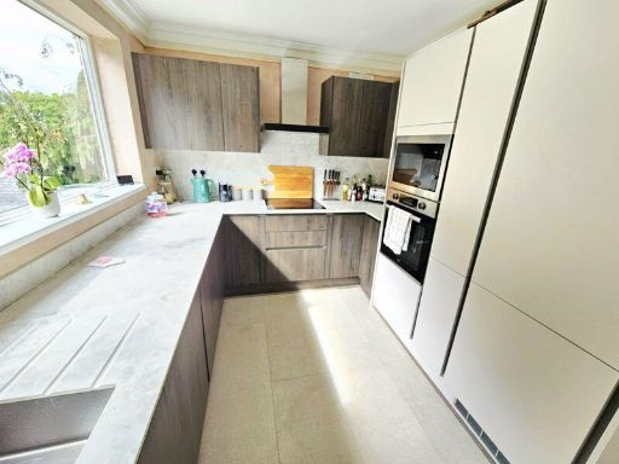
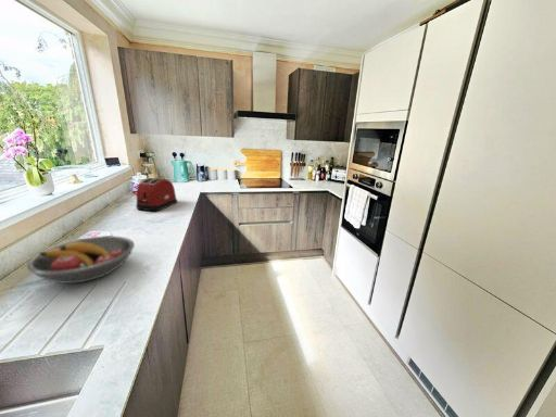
+ toaster (156, 192)
+ fruit bowl (87, 258)
